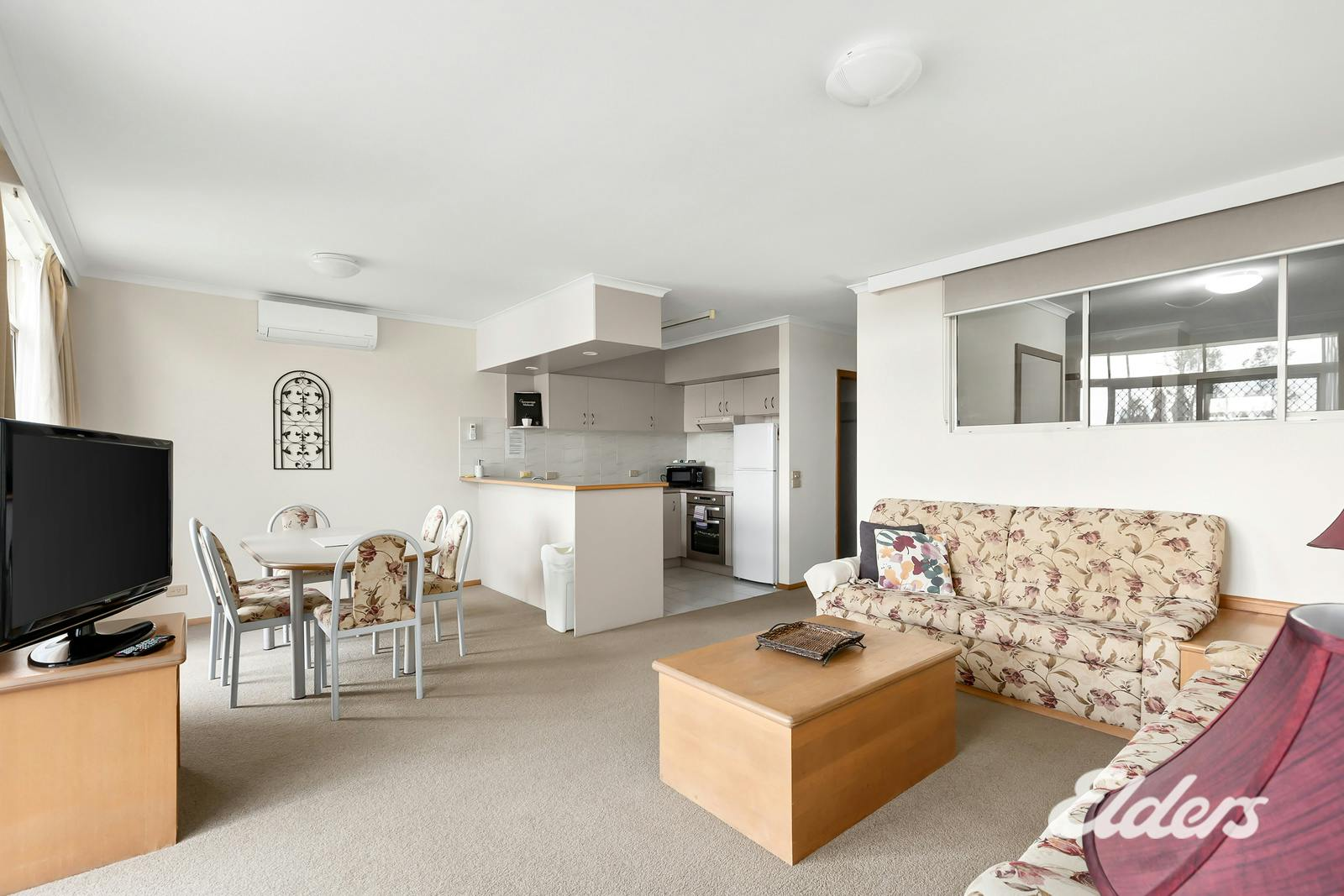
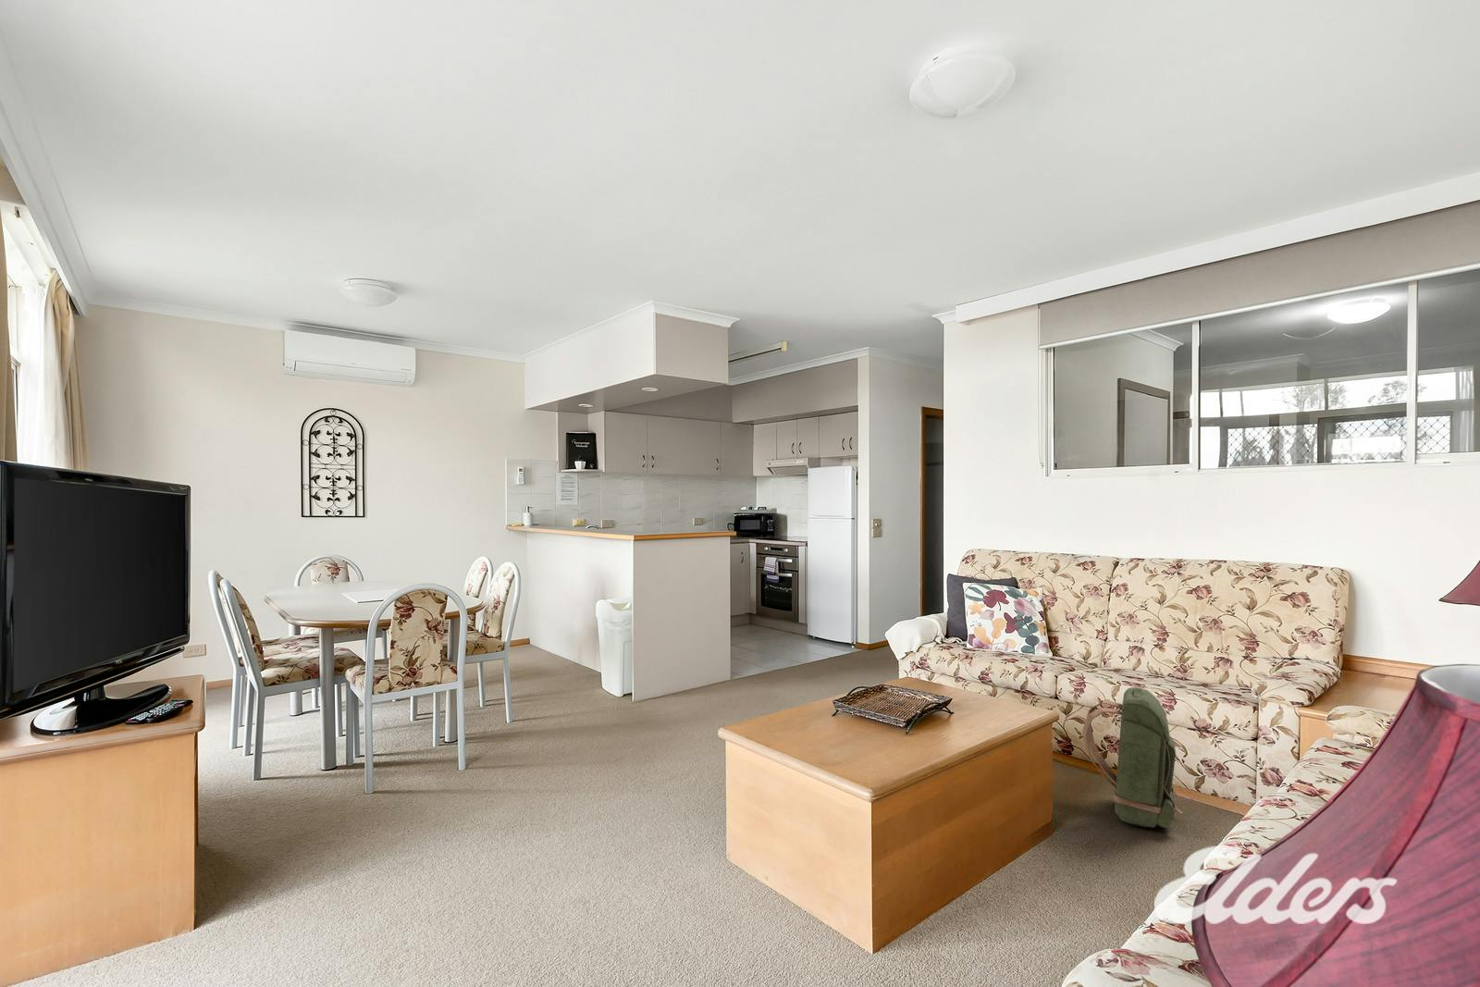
+ backpack (1130, 750)
